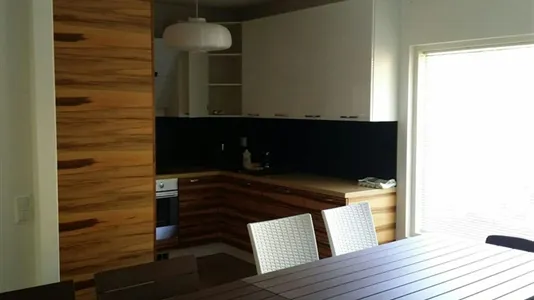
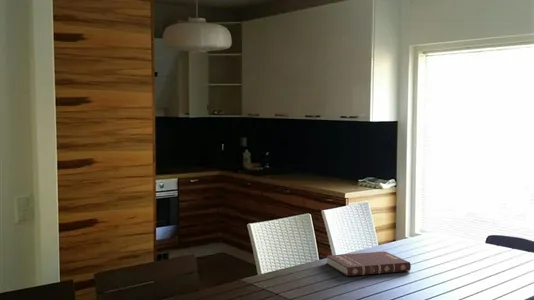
+ book (367, 263)
